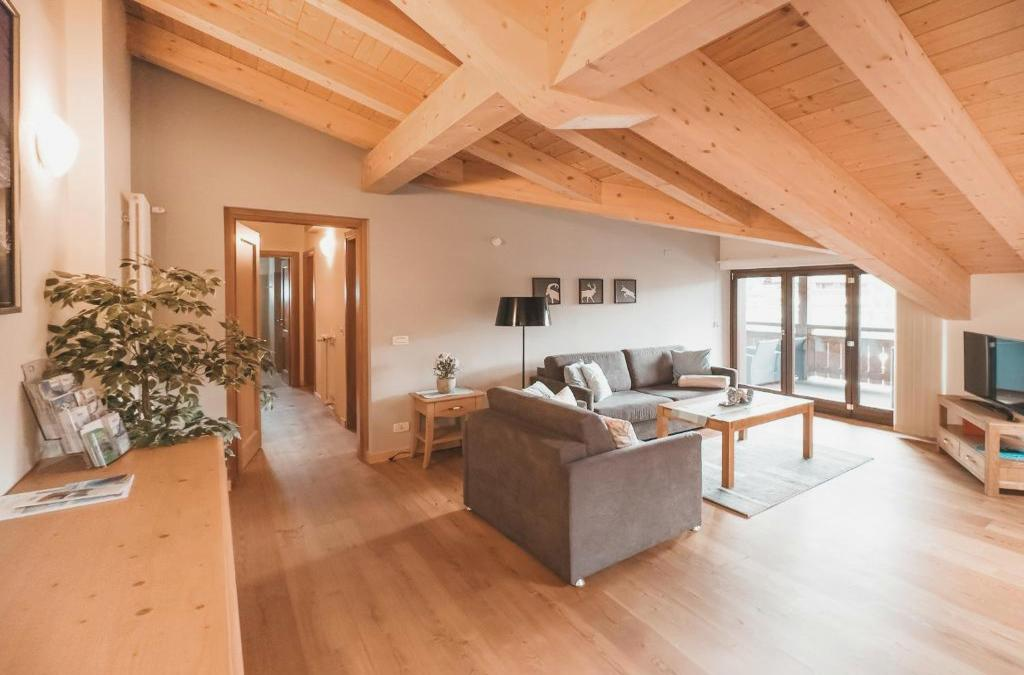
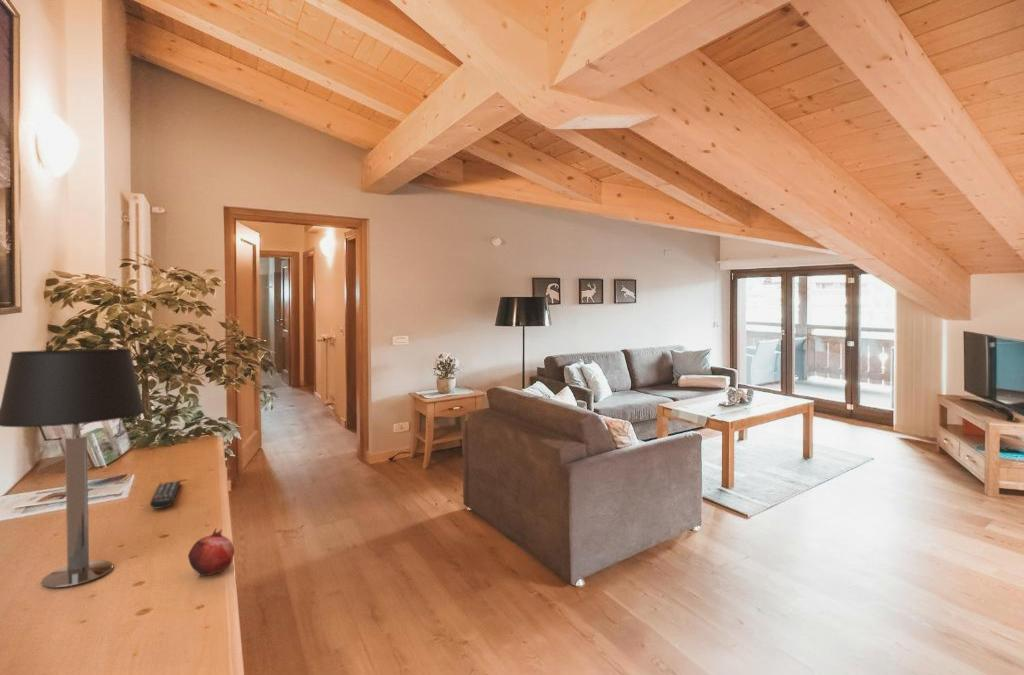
+ table lamp (76, 462)
+ remote control (166, 493)
+ fruit (212, 550)
